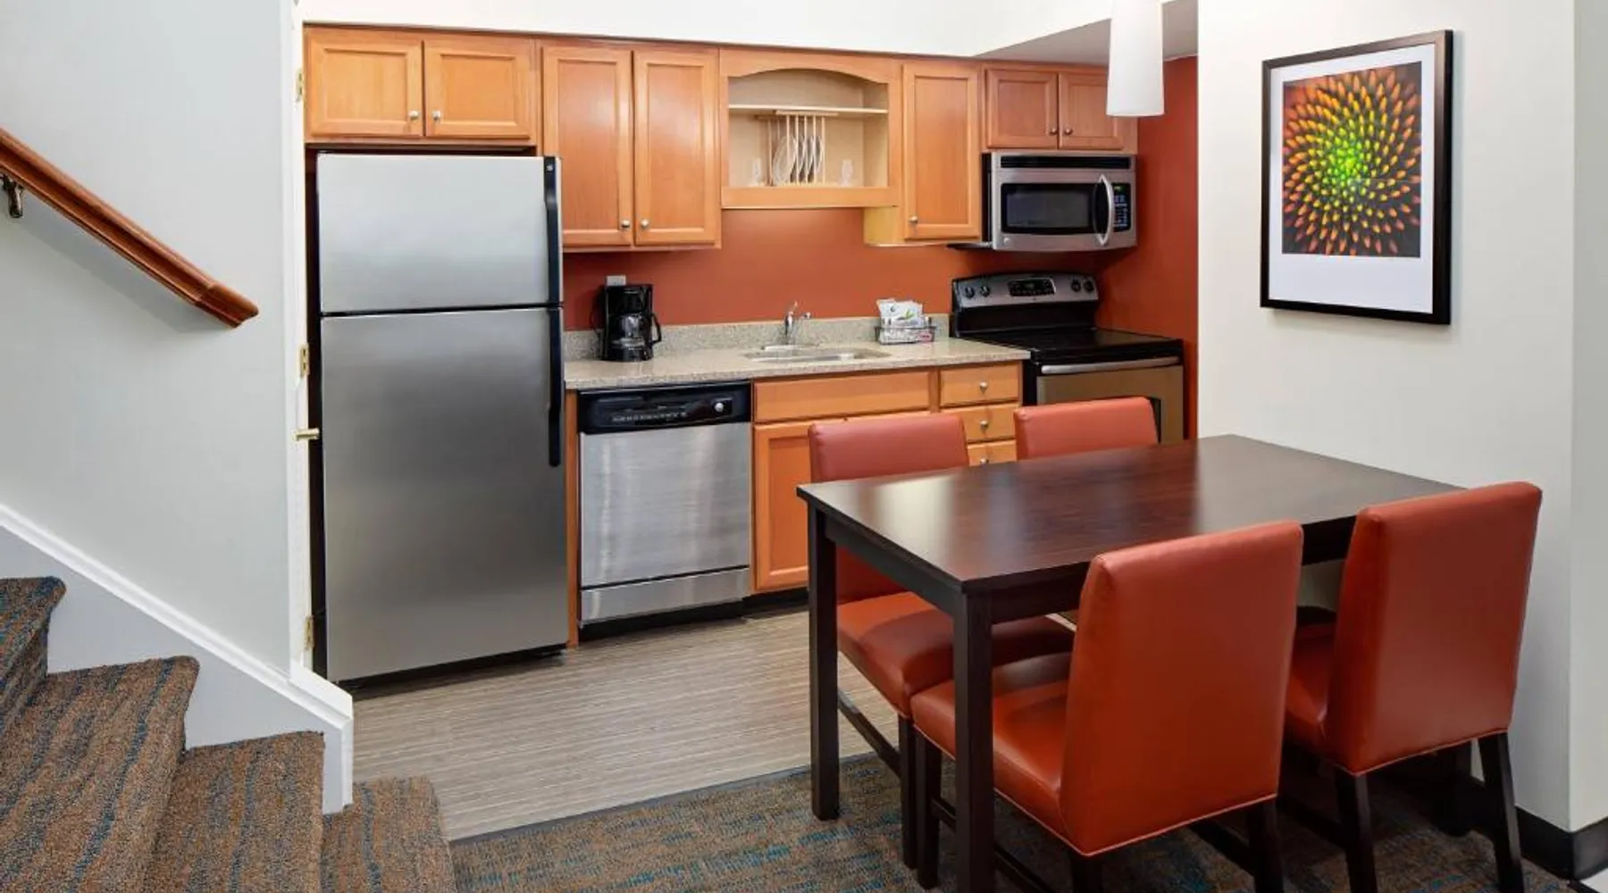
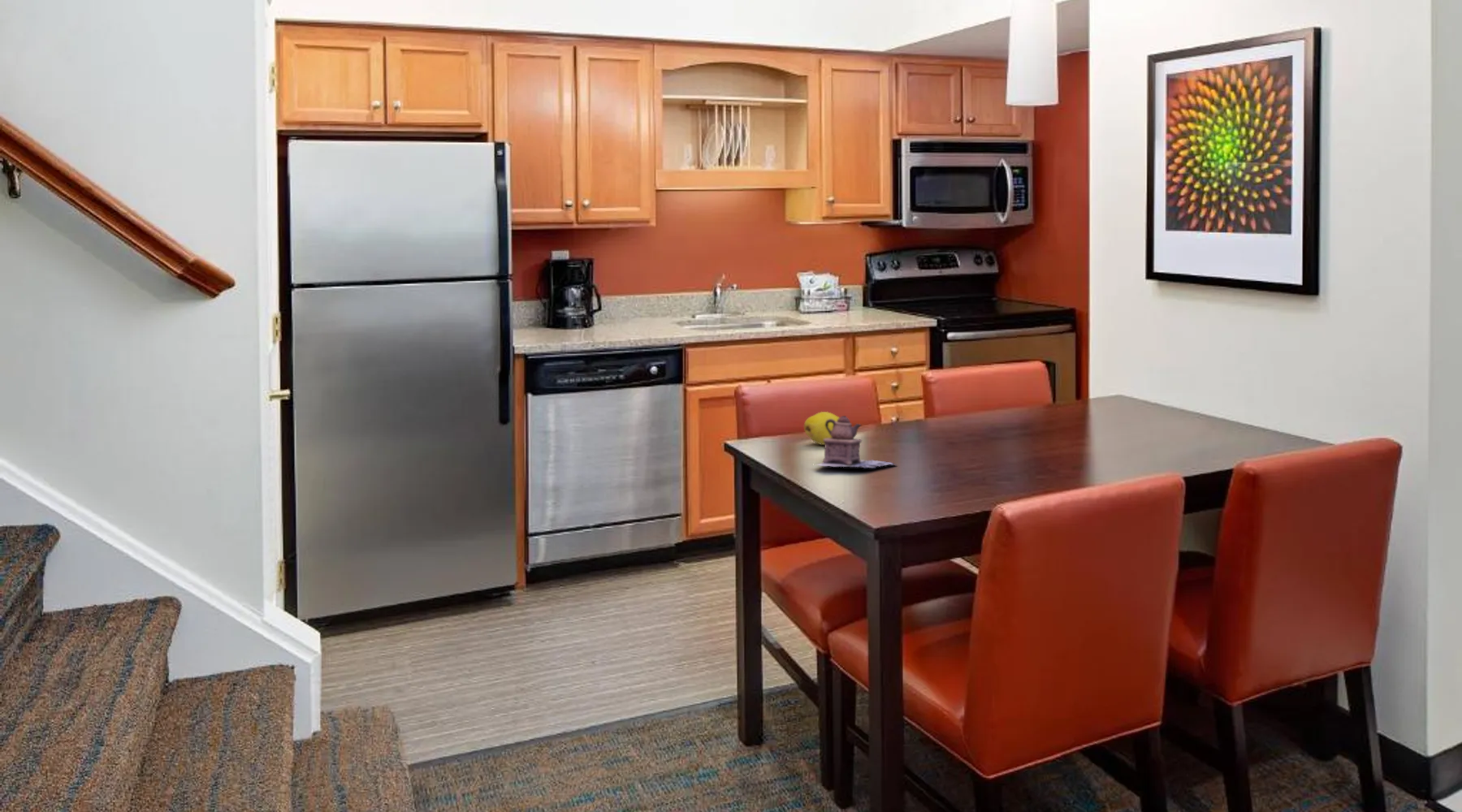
+ teapot (846, 440)
+ fruit (824, 428)
